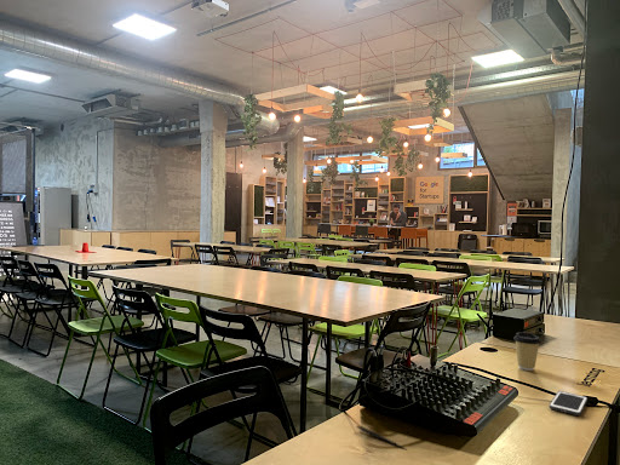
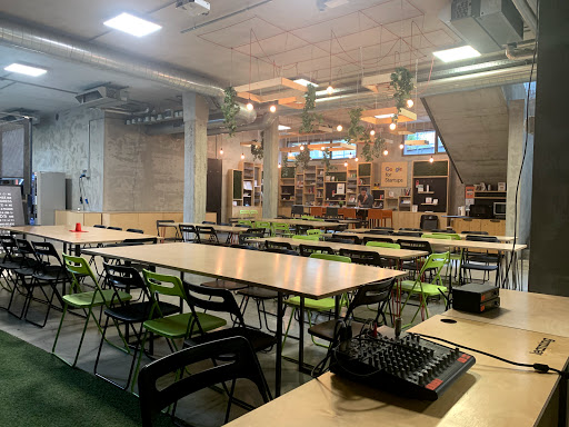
- pen (380, 437)
- cell phone (568, 402)
- coffee cup (527, 351)
